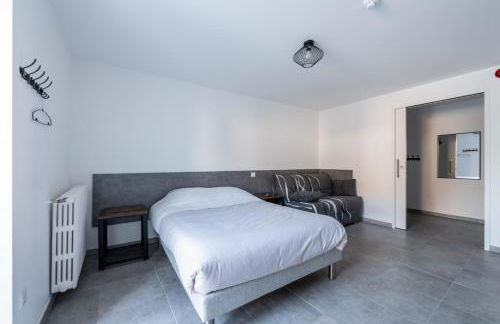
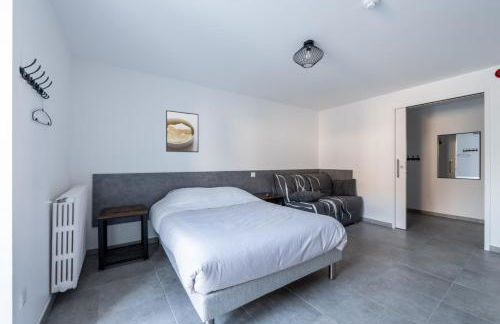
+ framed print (182, 132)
